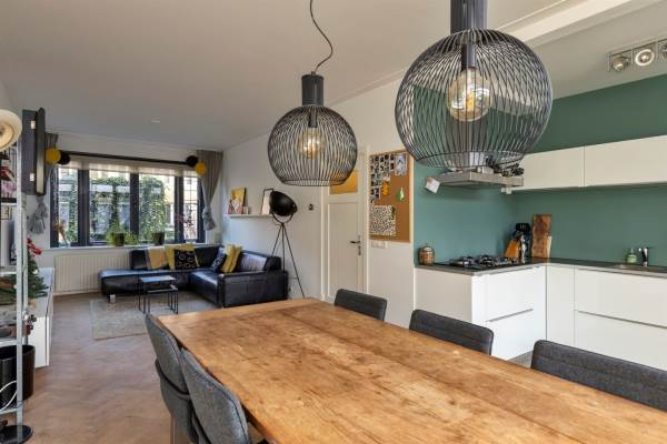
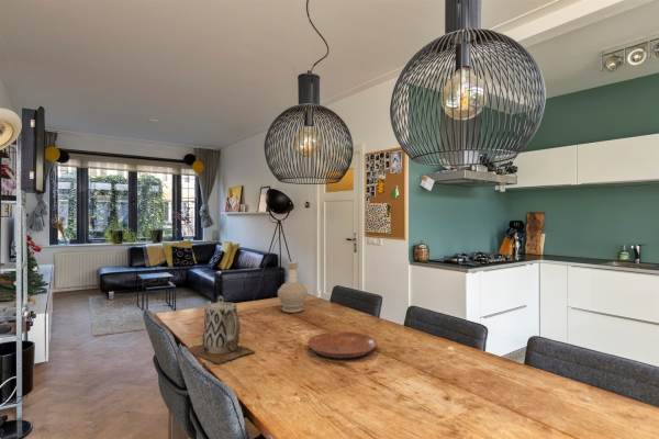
+ bowl (342, 346)
+ bottle (292, 286)
+ teapot (219, 323)
